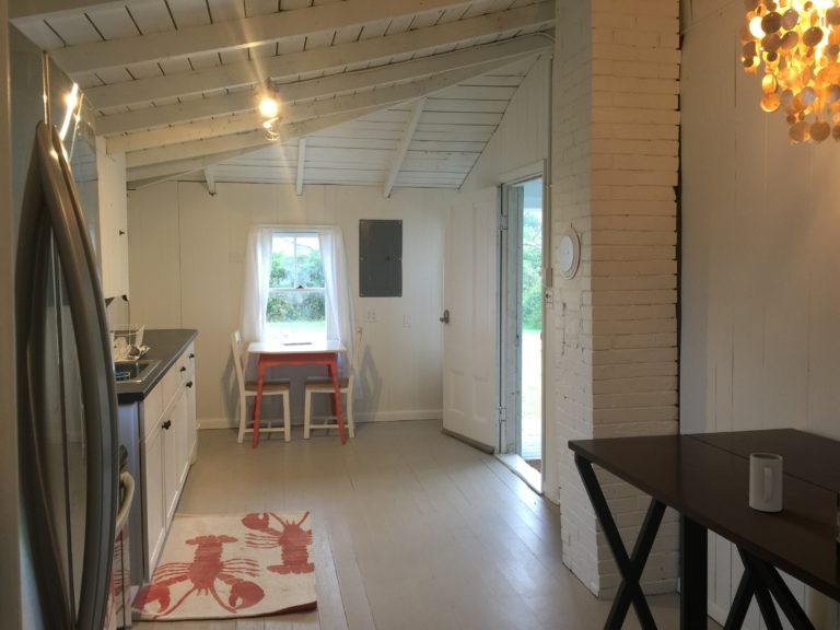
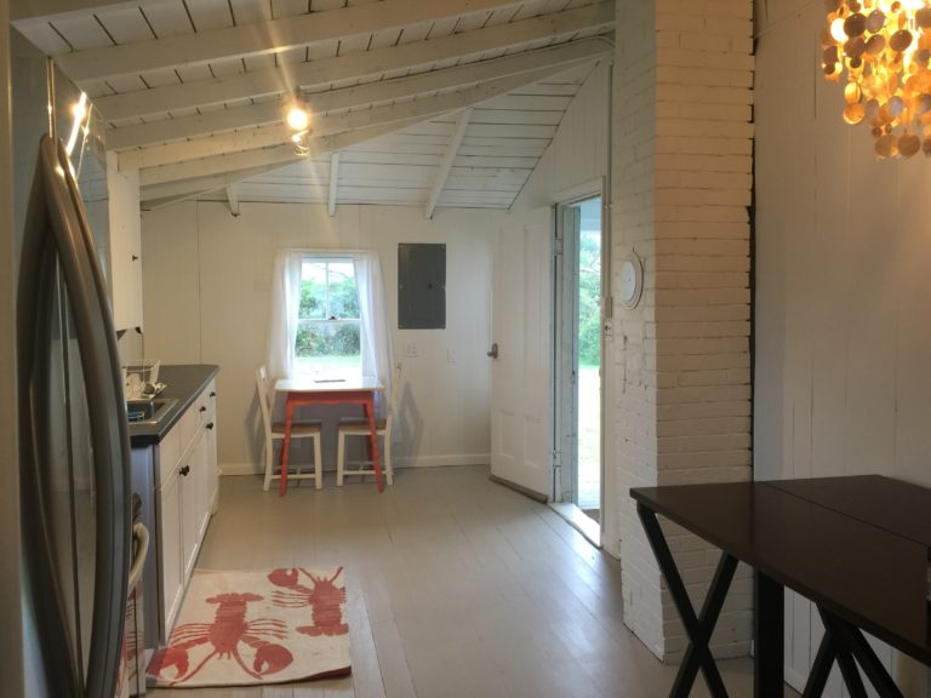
- mug (766, 483)
